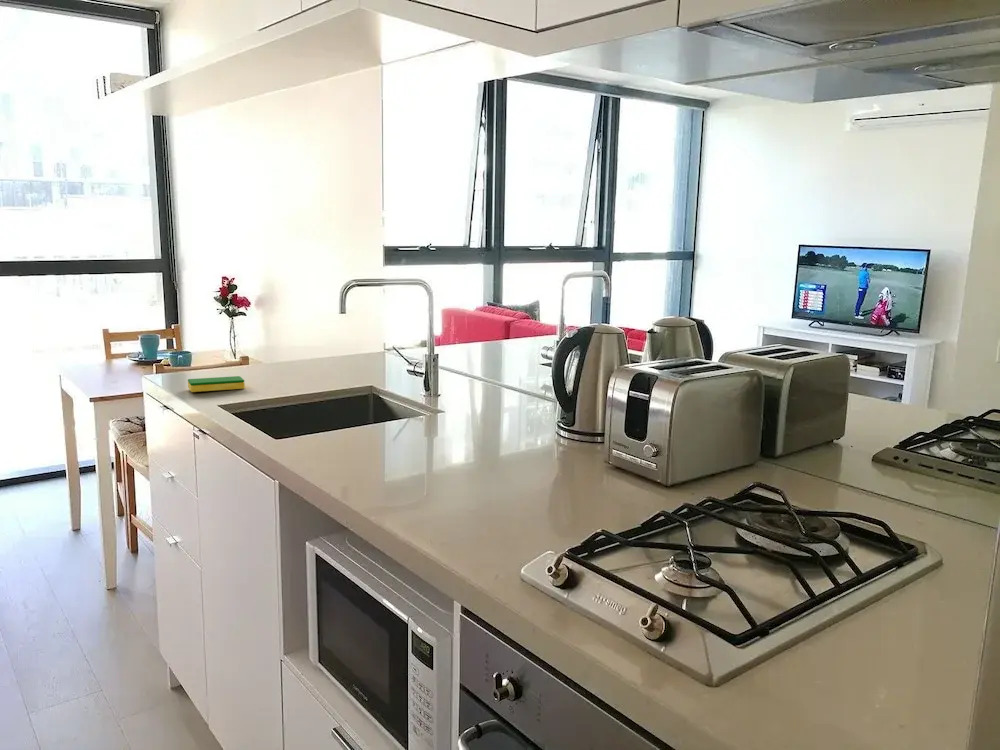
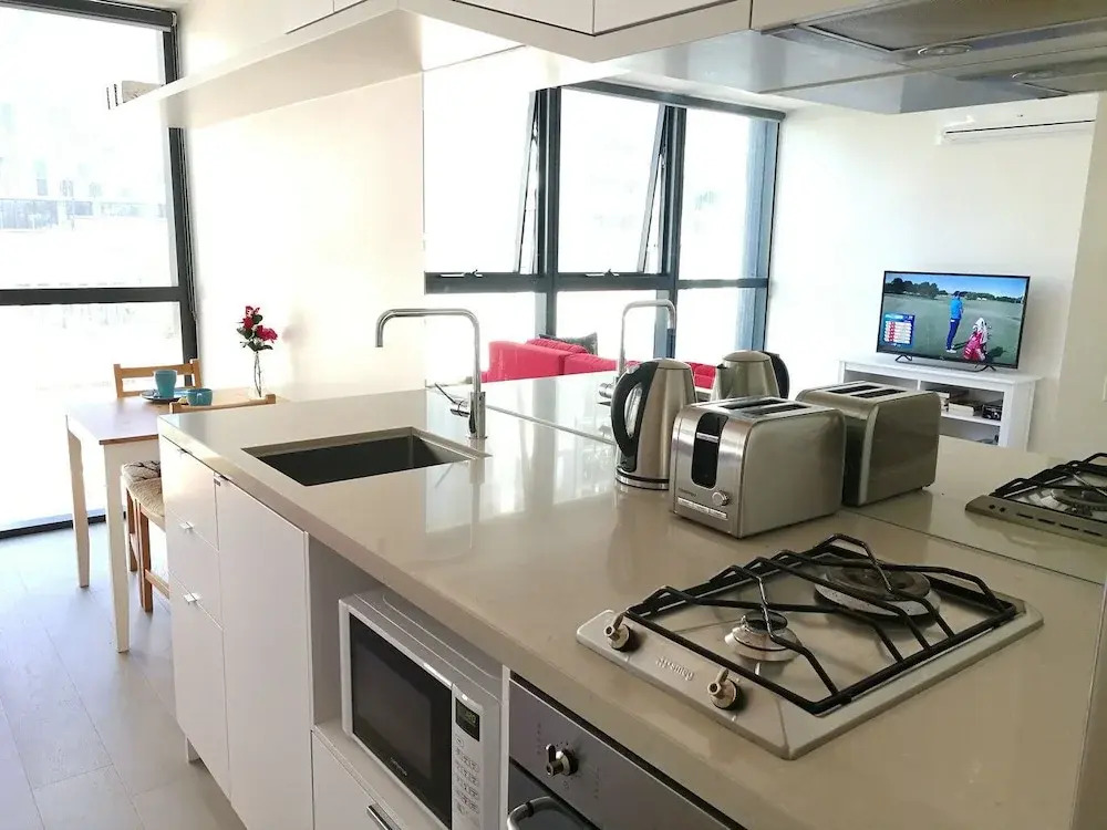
- dish sponge (216, 383)
